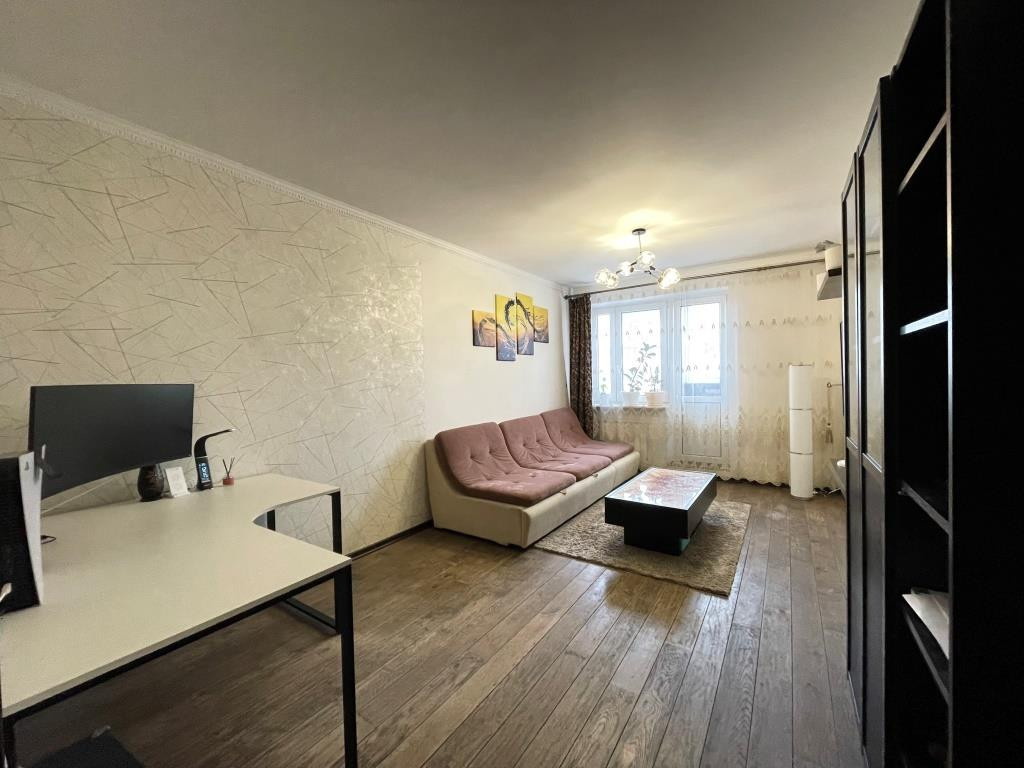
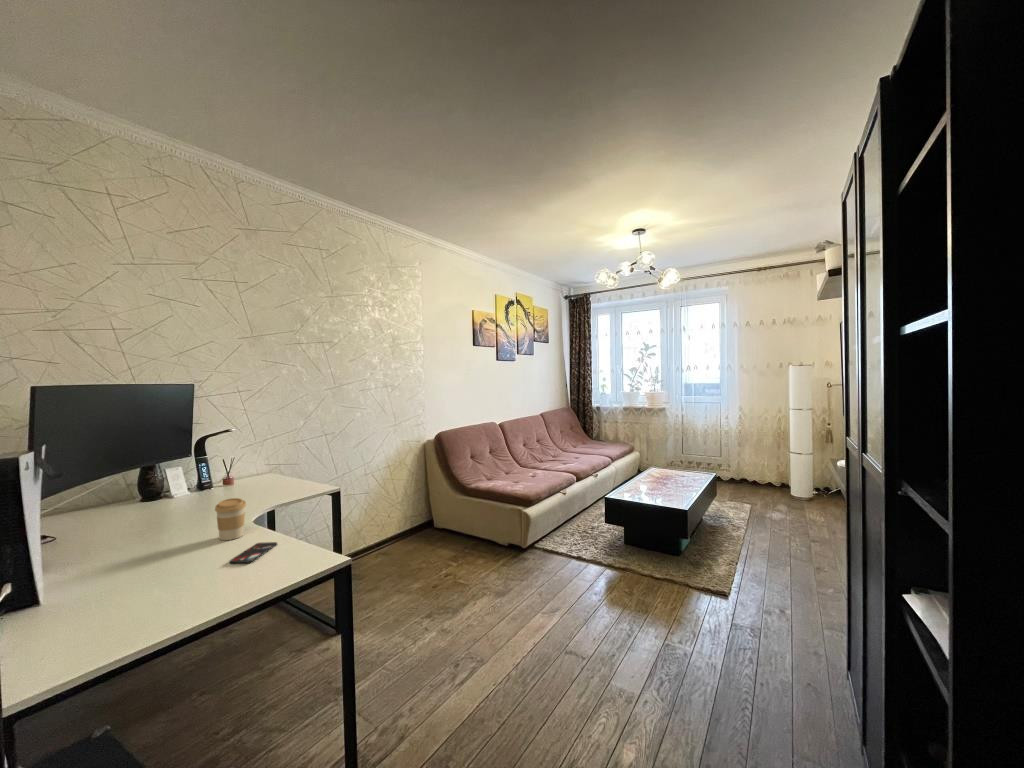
+ smartphone (254, 552)
+ coffee cup (231, 518)
